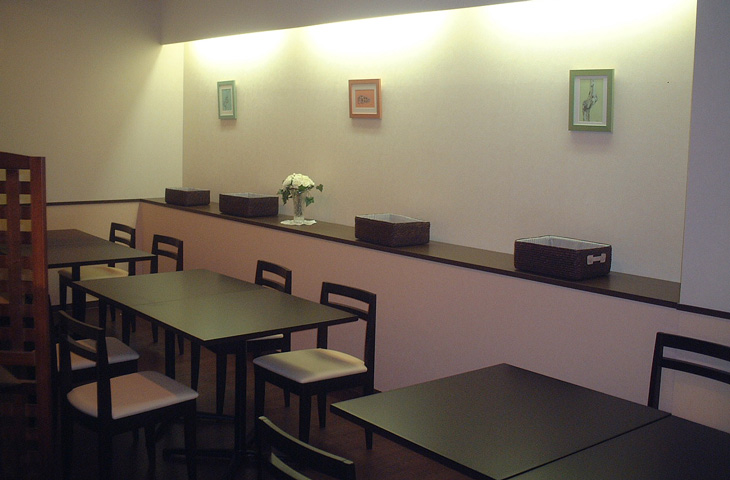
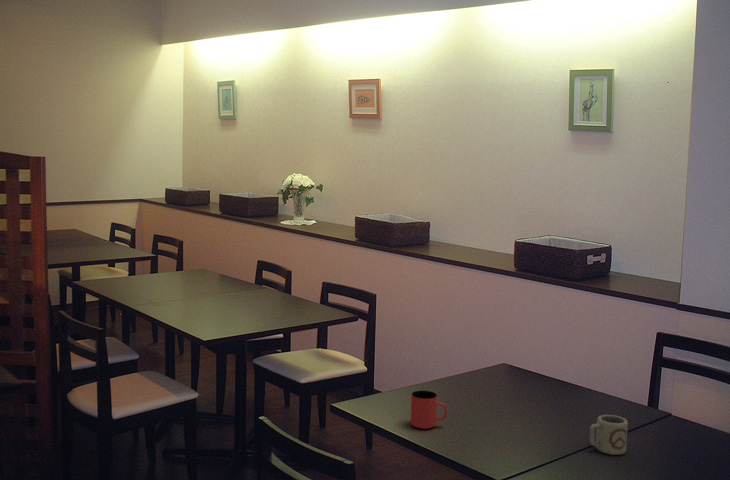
+ cup (429, 410)
+ cup (607, 434)
